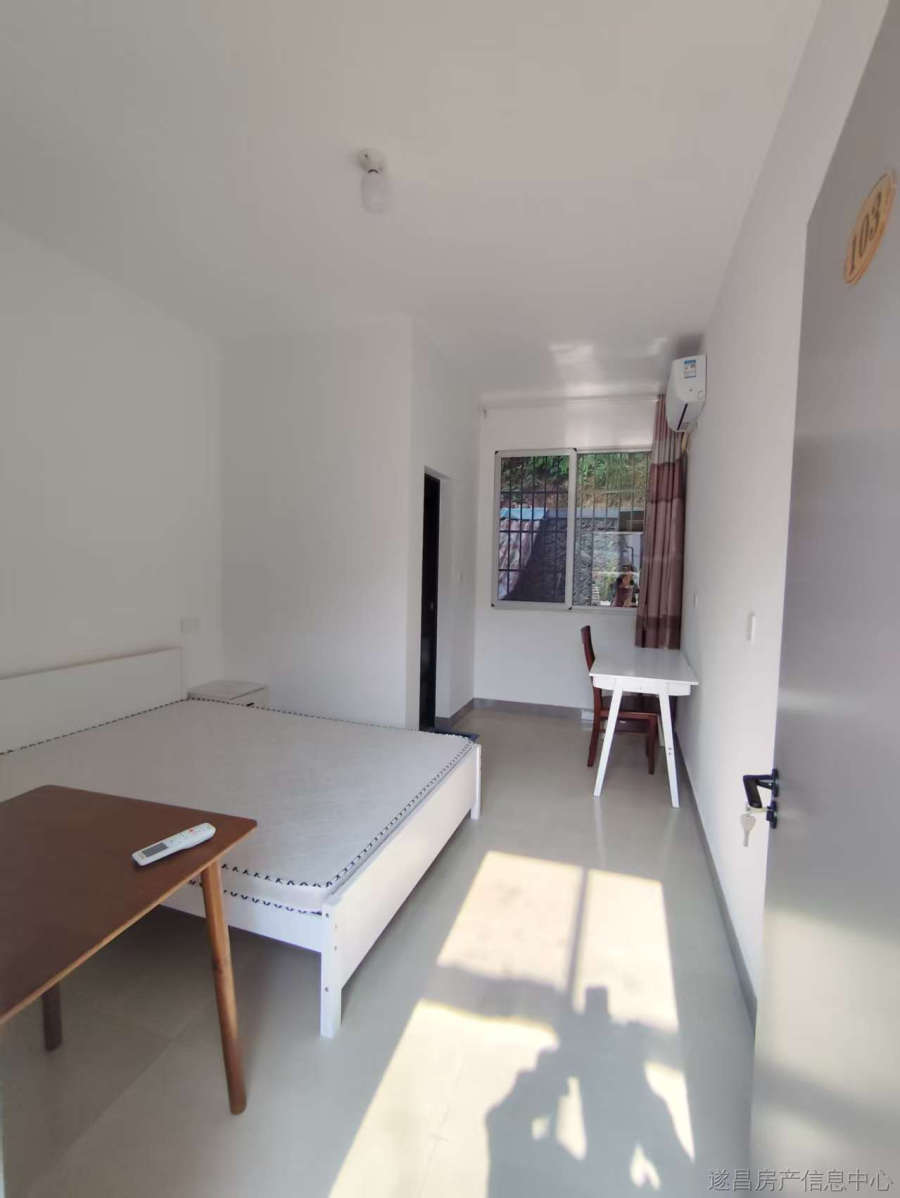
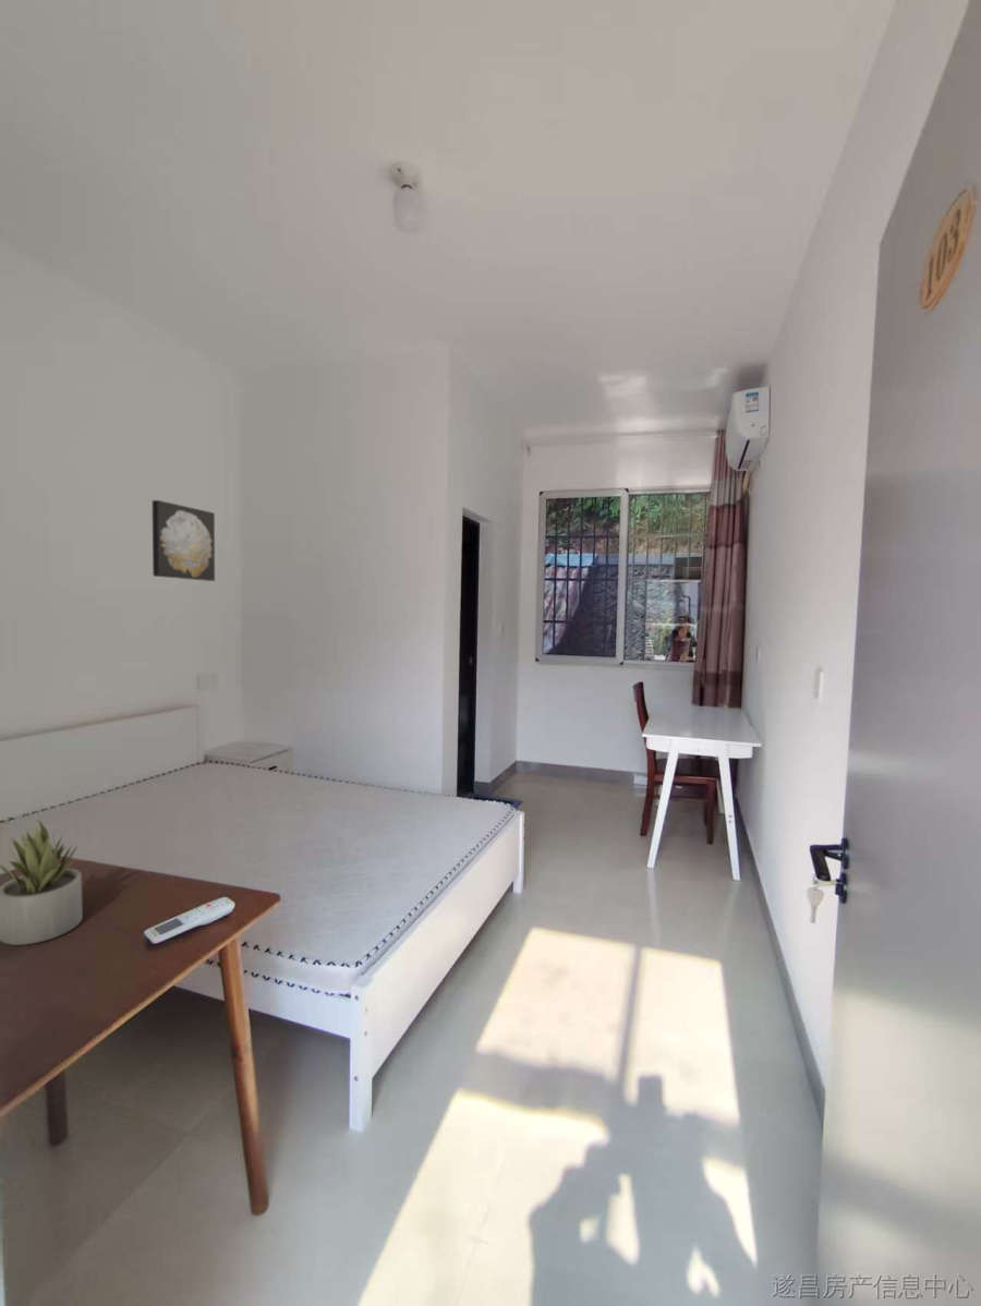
+ succulent plant (40, 874)
+ wall art (184, 543)
